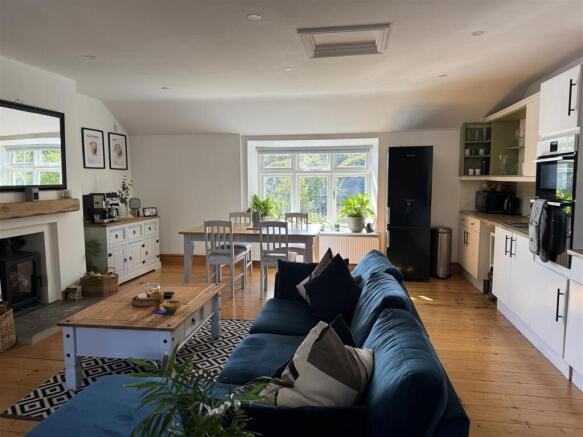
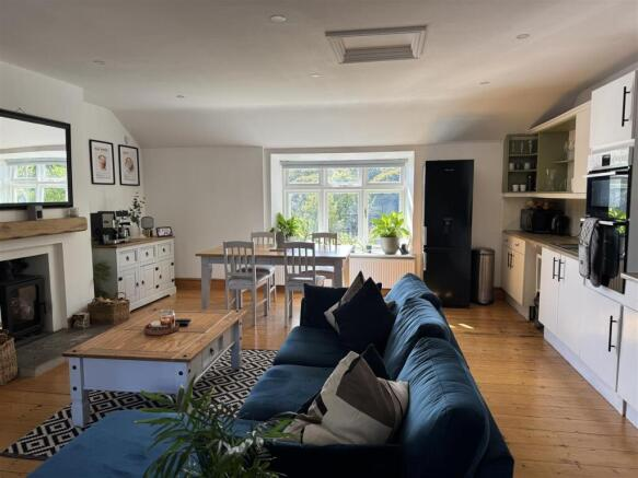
- decorative bowl (165, 303)
